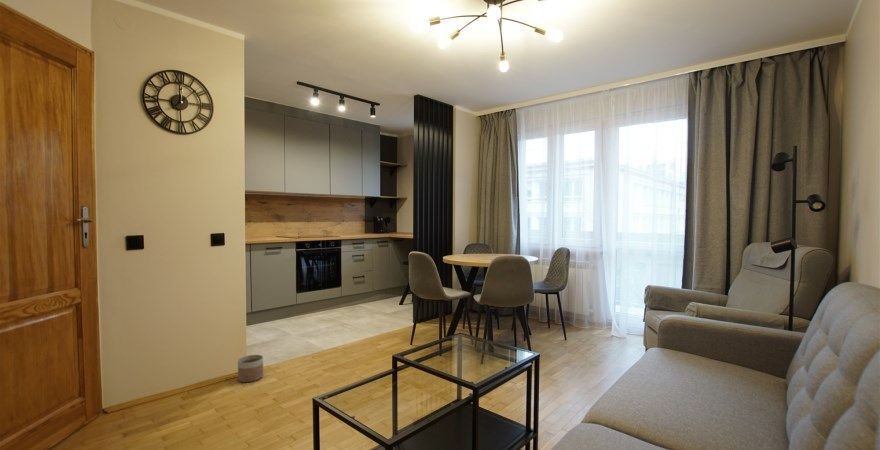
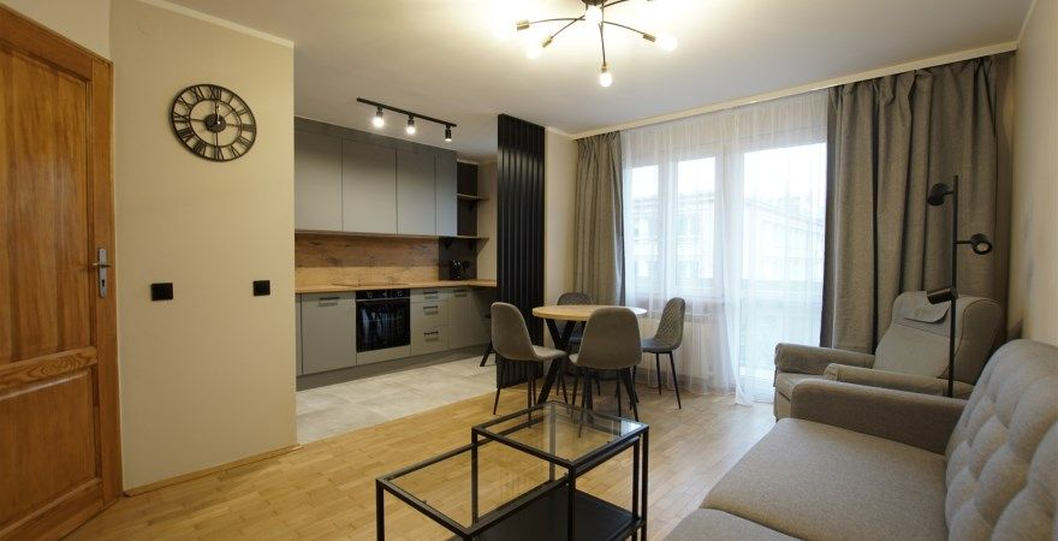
- planter (250, 368)
